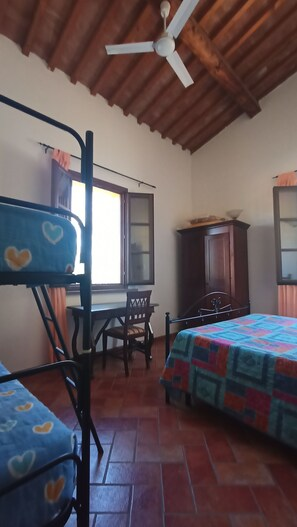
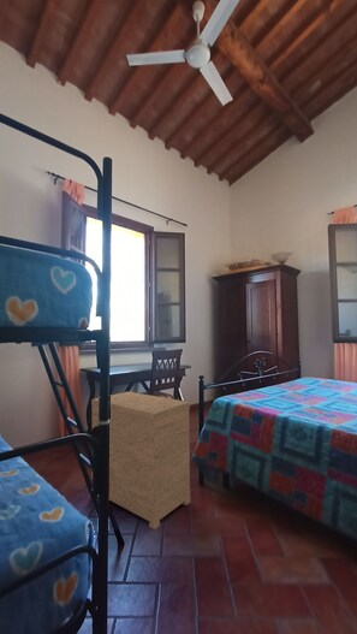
+ side table (142, 448)
